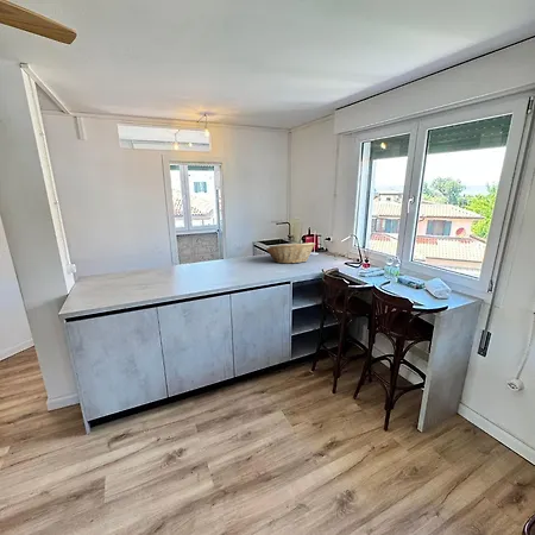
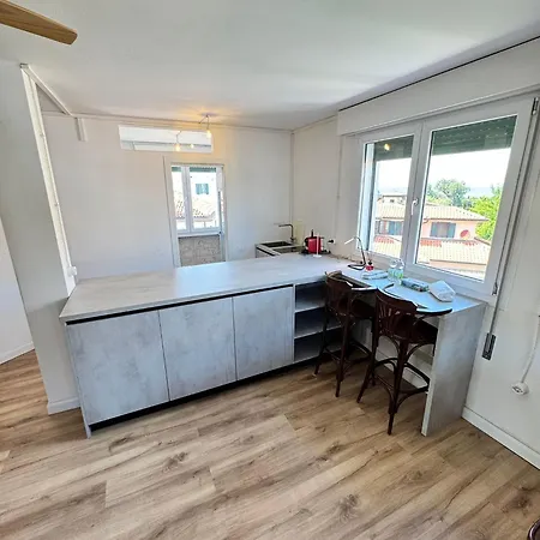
- fruit basket (290, 250)
